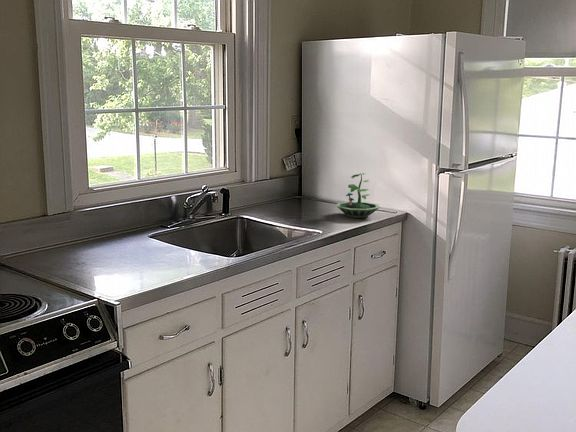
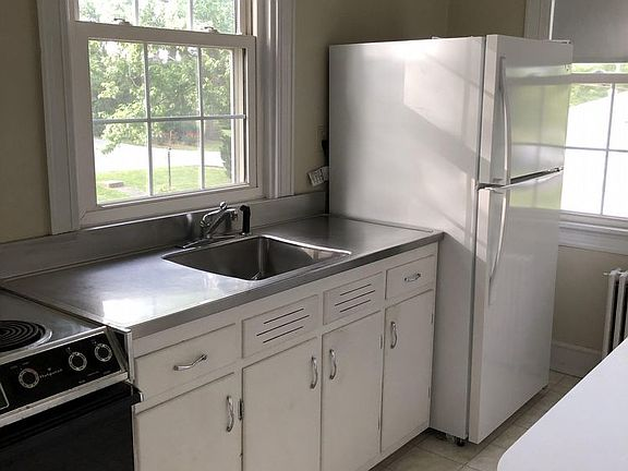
- terrarium (360, 181)
